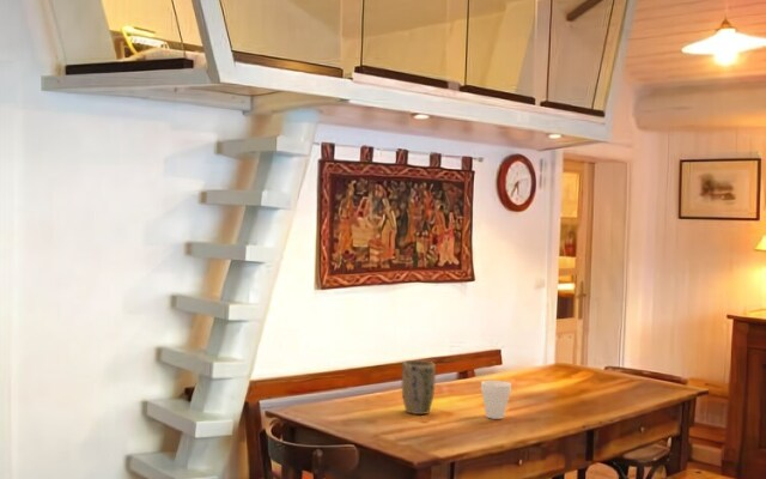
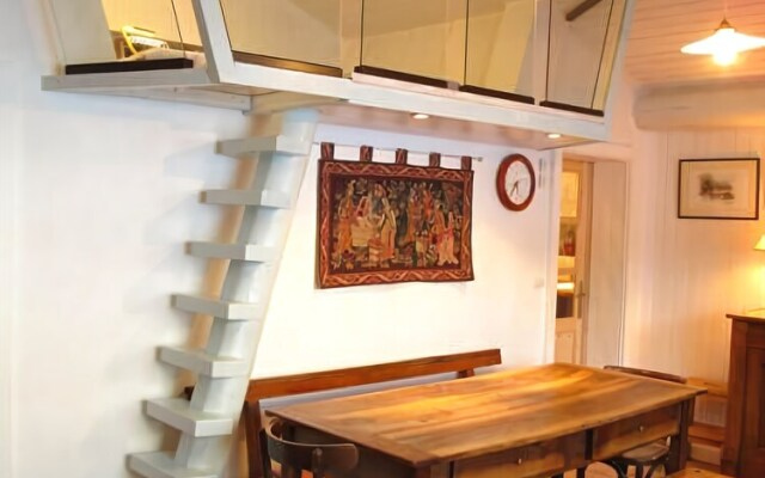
- plant pot (418, 387)
- cup (496, 400)
